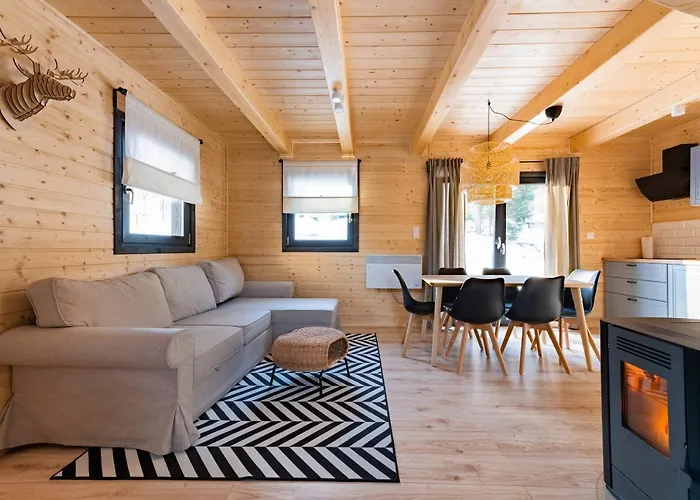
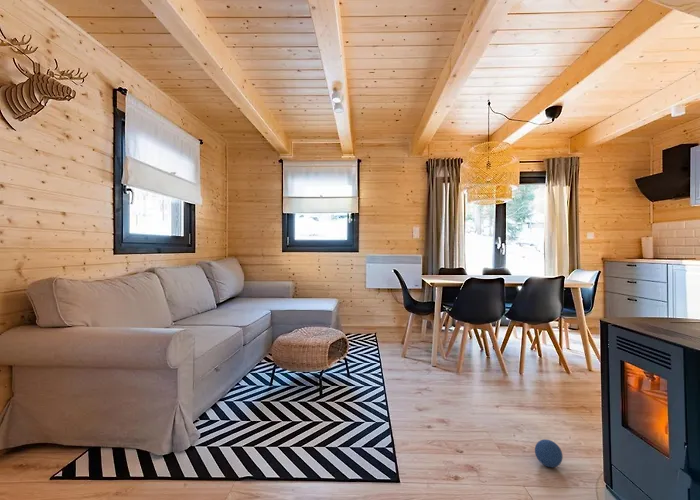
+ ball (548, 453)
